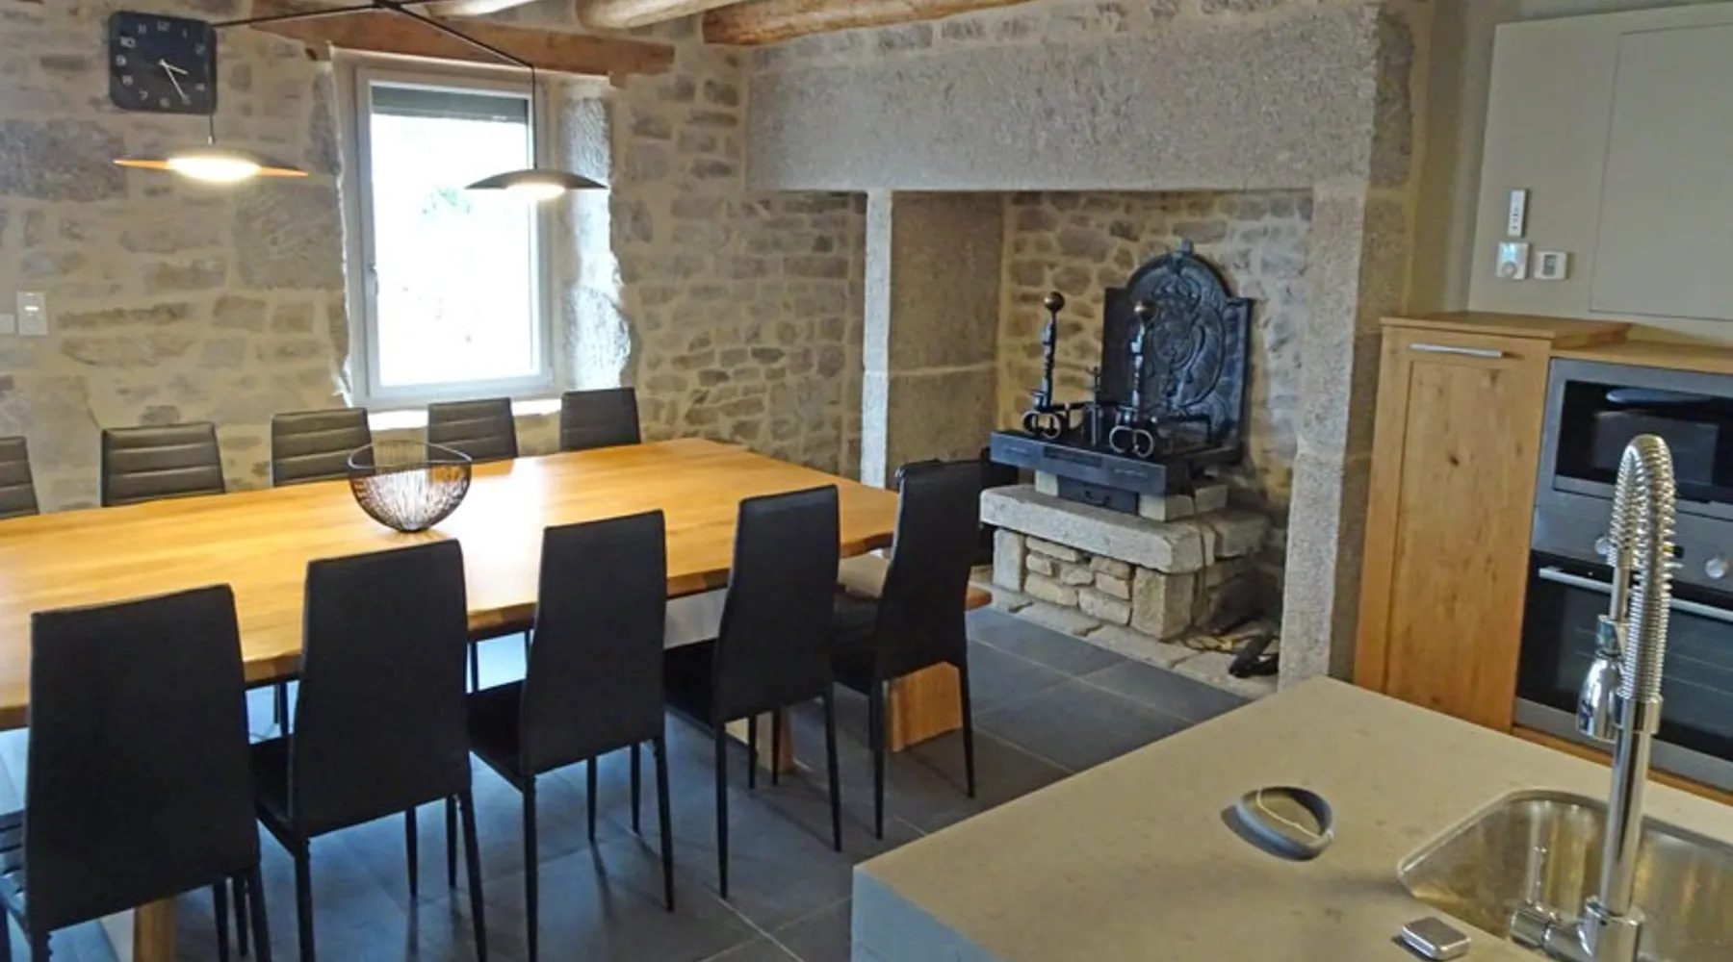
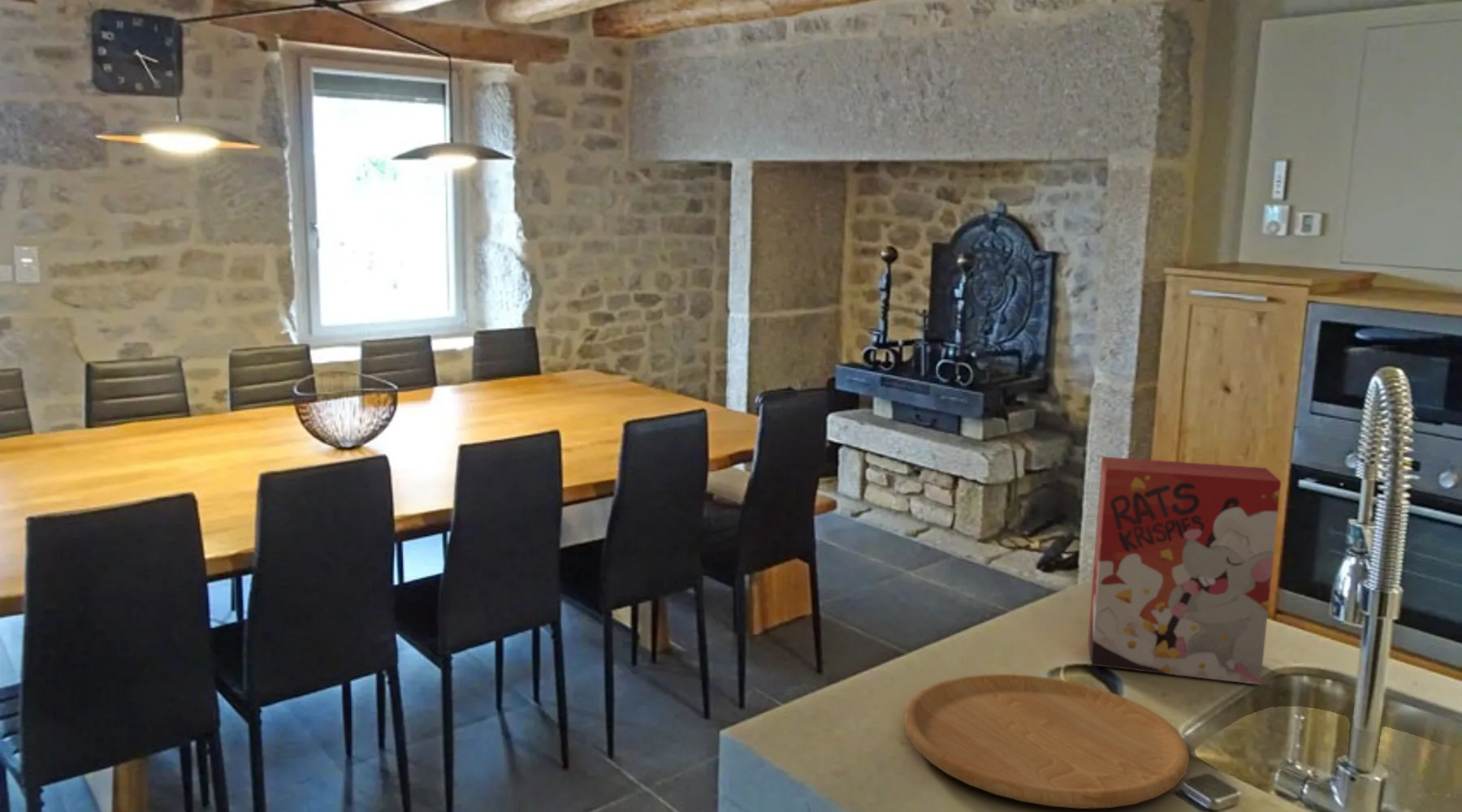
+ cereal box (1178, 567)
+ cutting board (1041, 734)
